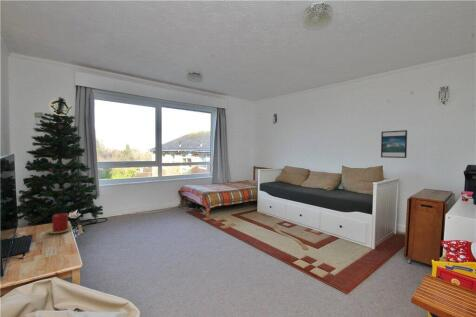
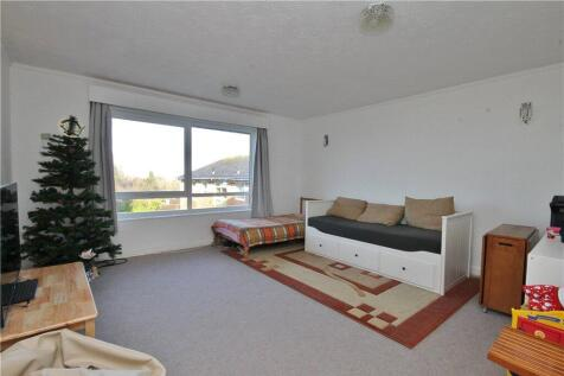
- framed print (393, 144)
- candle (60, 222)
